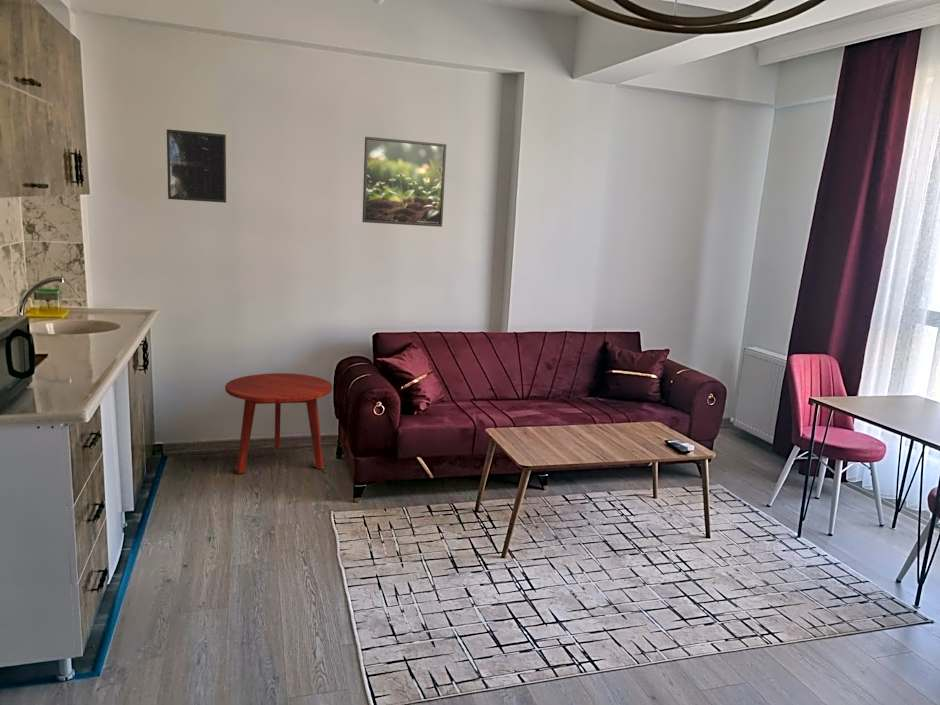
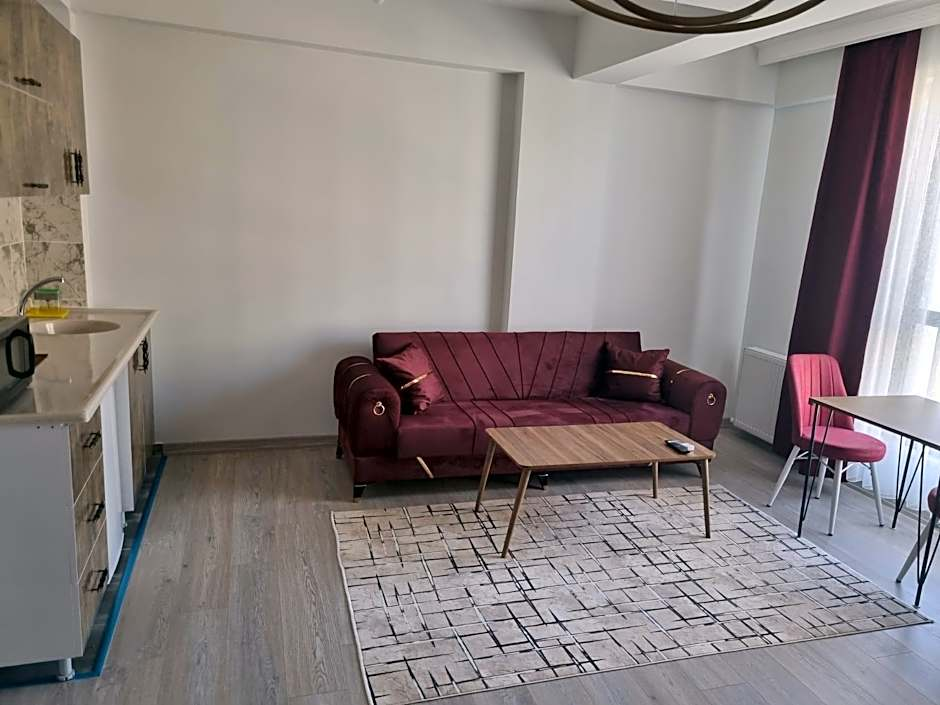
- side table (279, 424)
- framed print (197, 166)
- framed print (404, 183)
